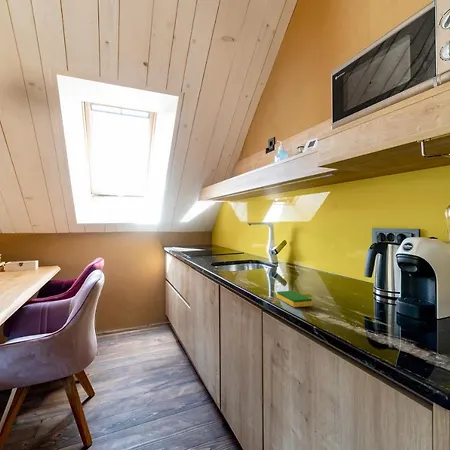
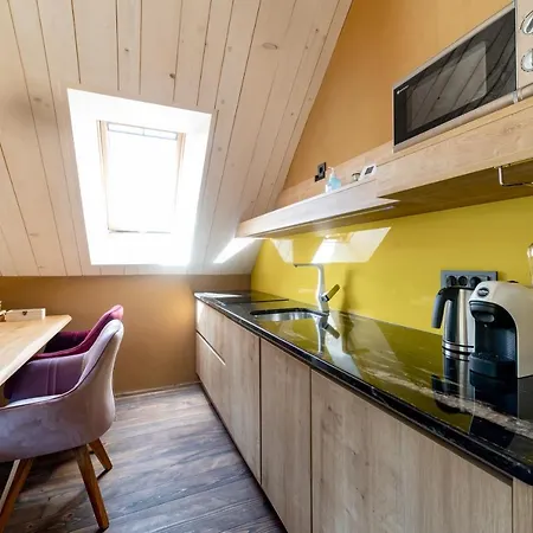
- dish sponge (293, 298)
